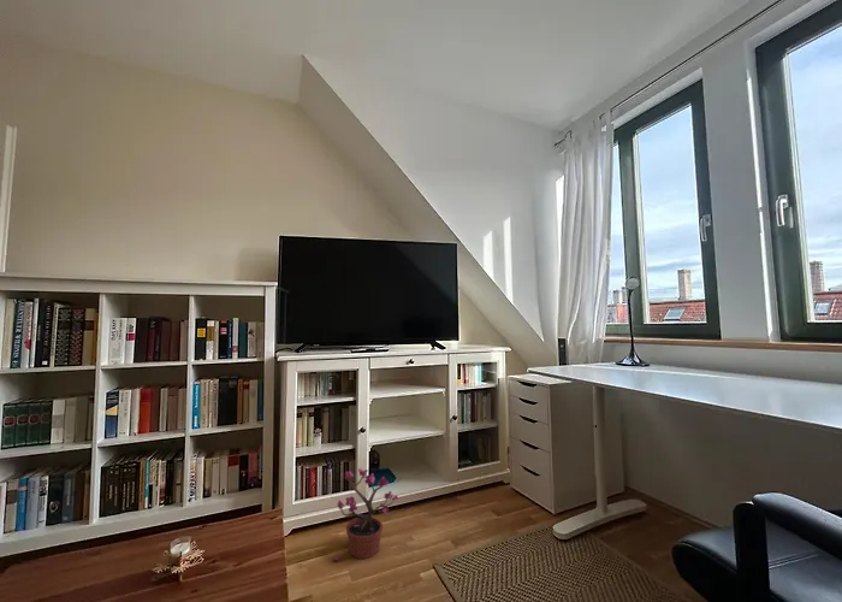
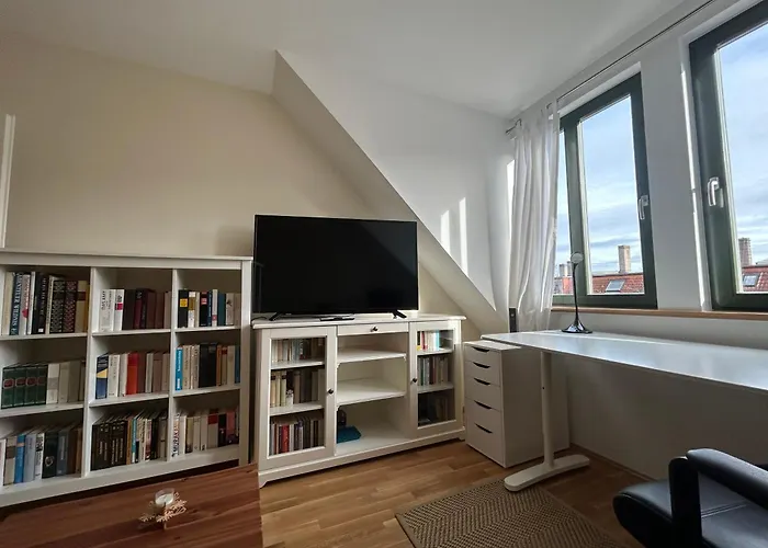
- potted plant (364, 502)
